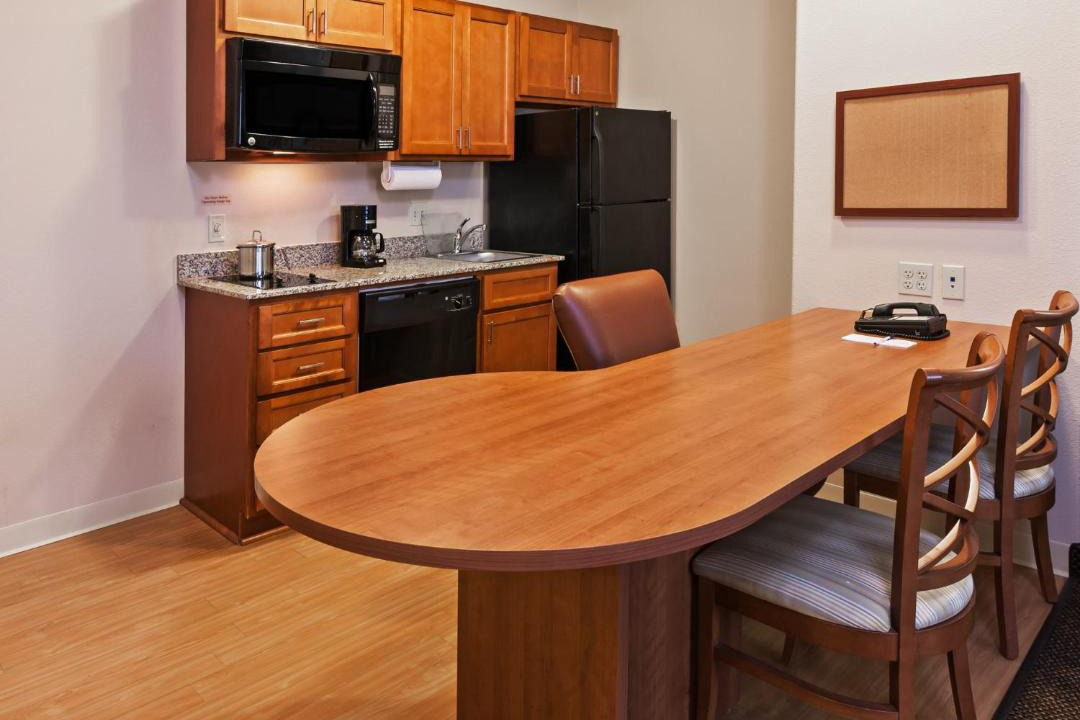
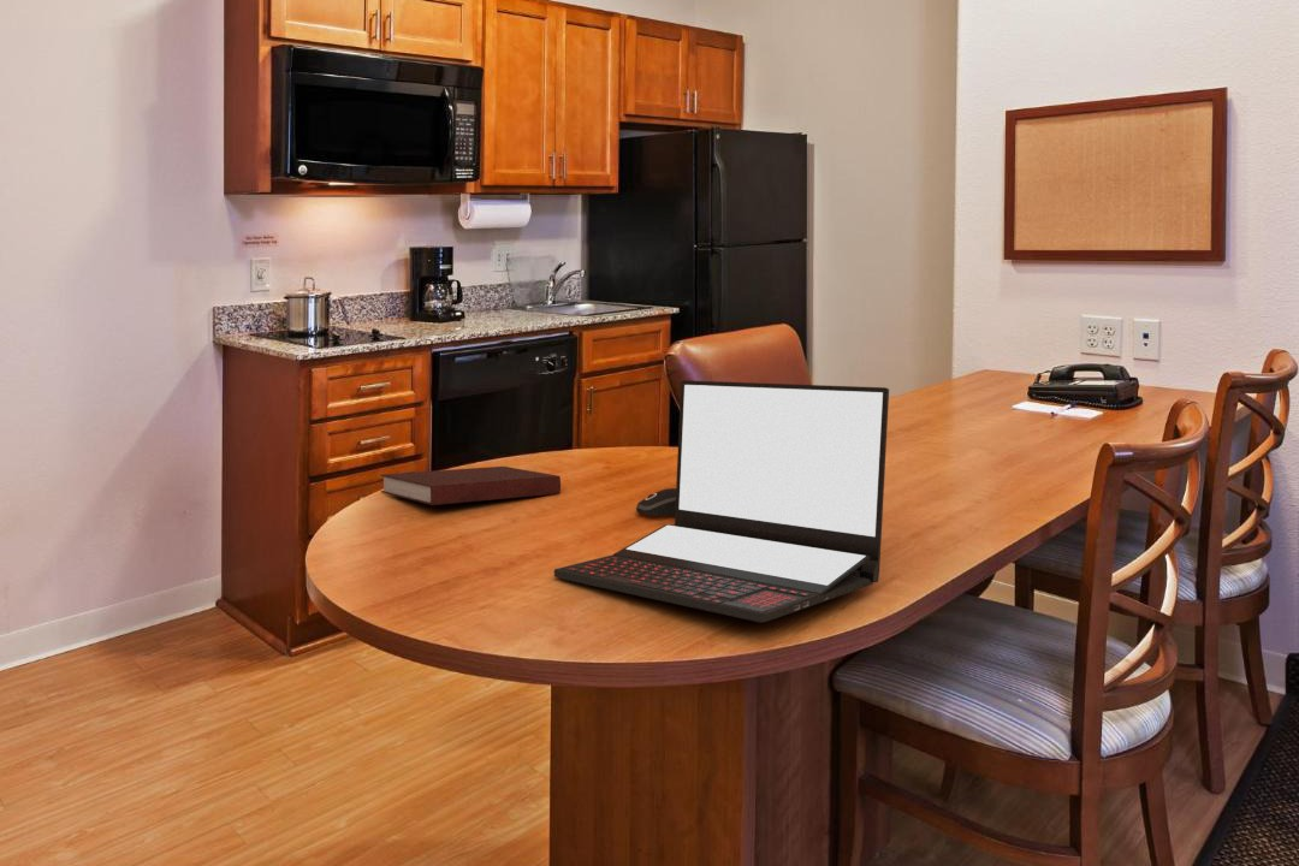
+ computer mouse (668, 500)
+ notebook (470, 484)
+ laptop (718, 485)
